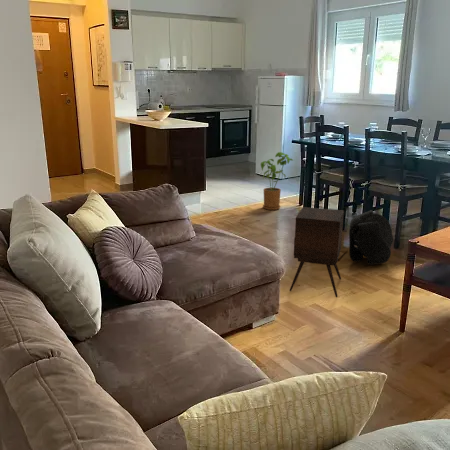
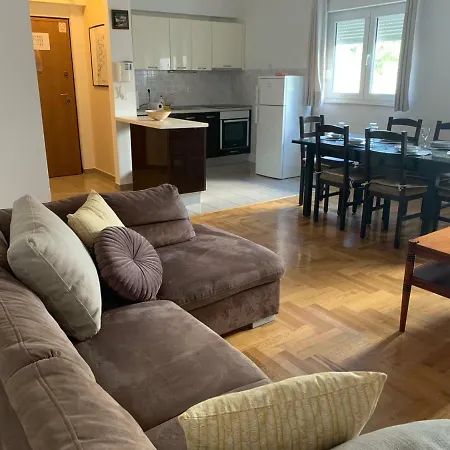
- backpack (368, 236)
- house plant (272, 180)
- side table (317, 250)
